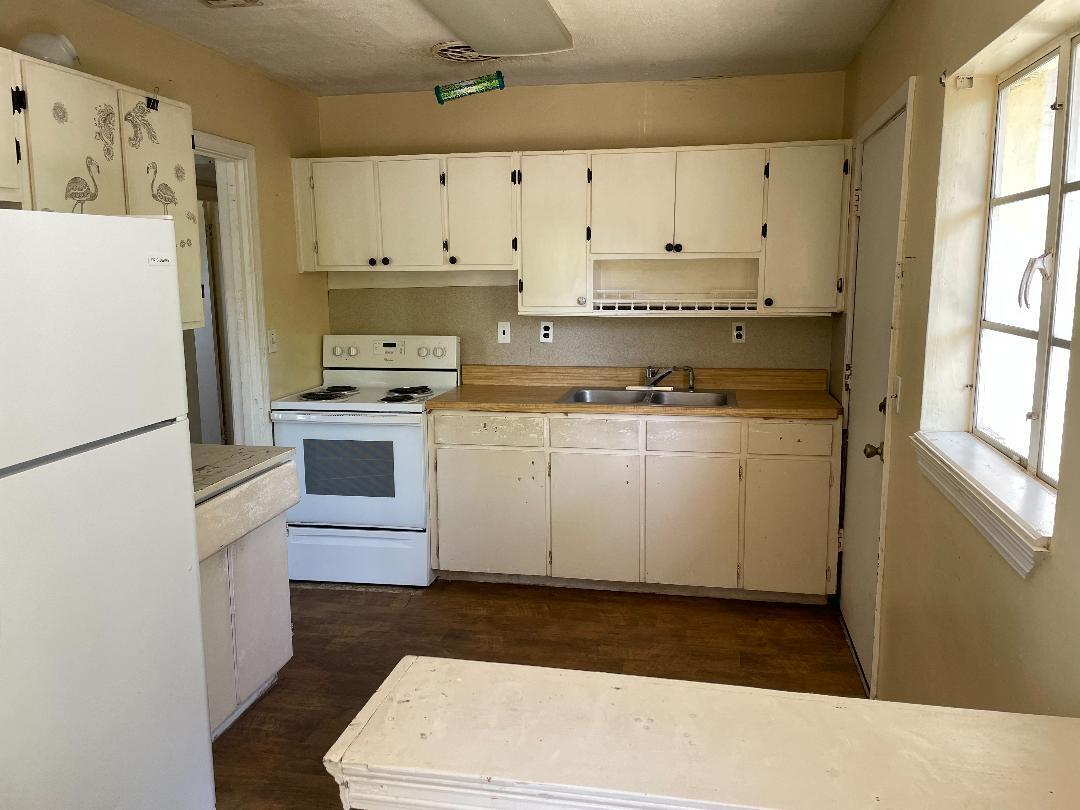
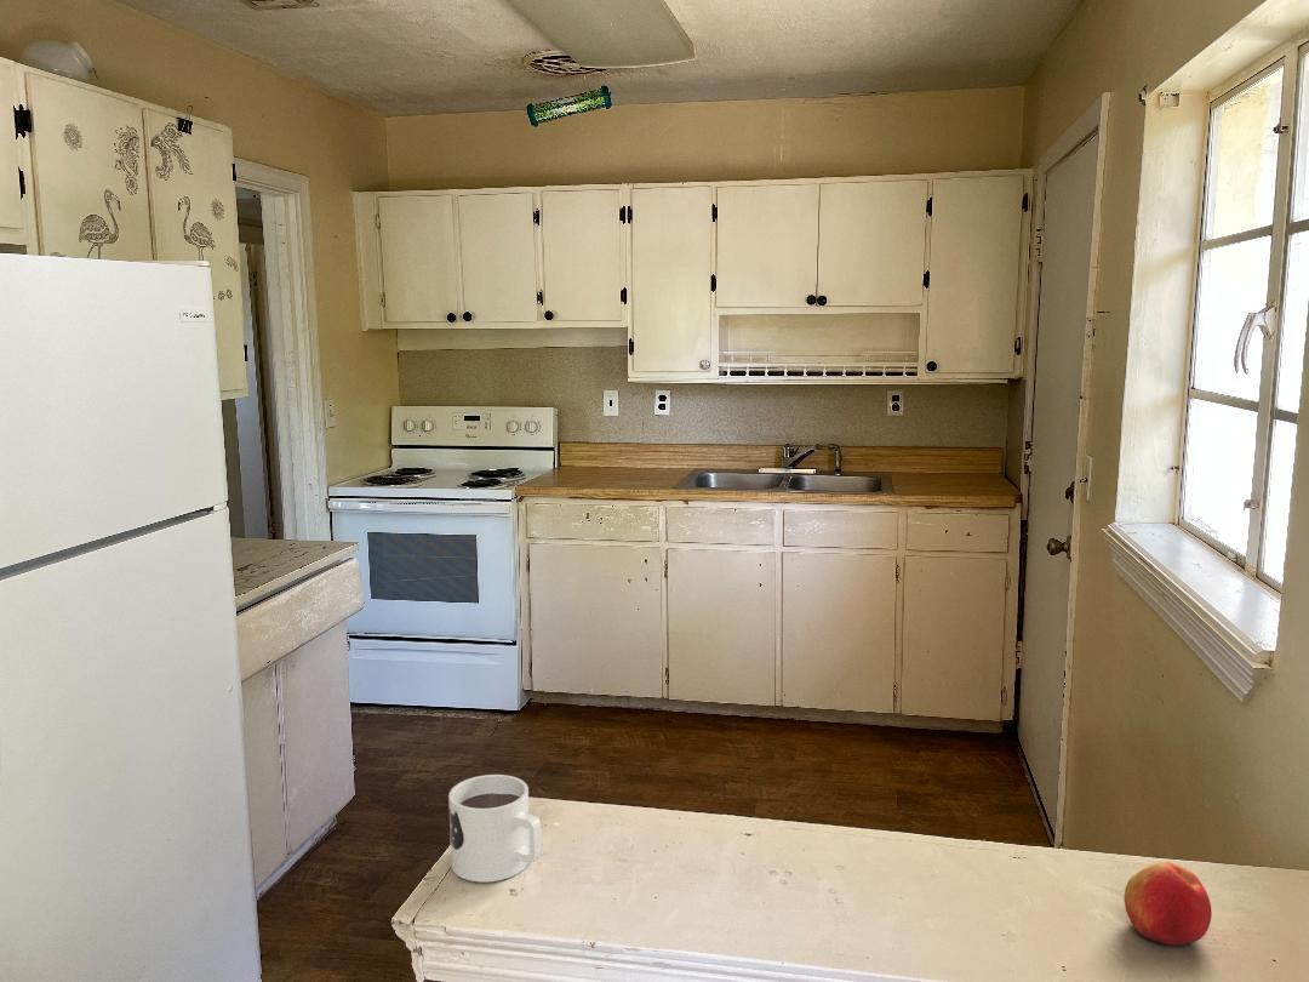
+ apple (1166, 898)
+ mug (498, 827)
